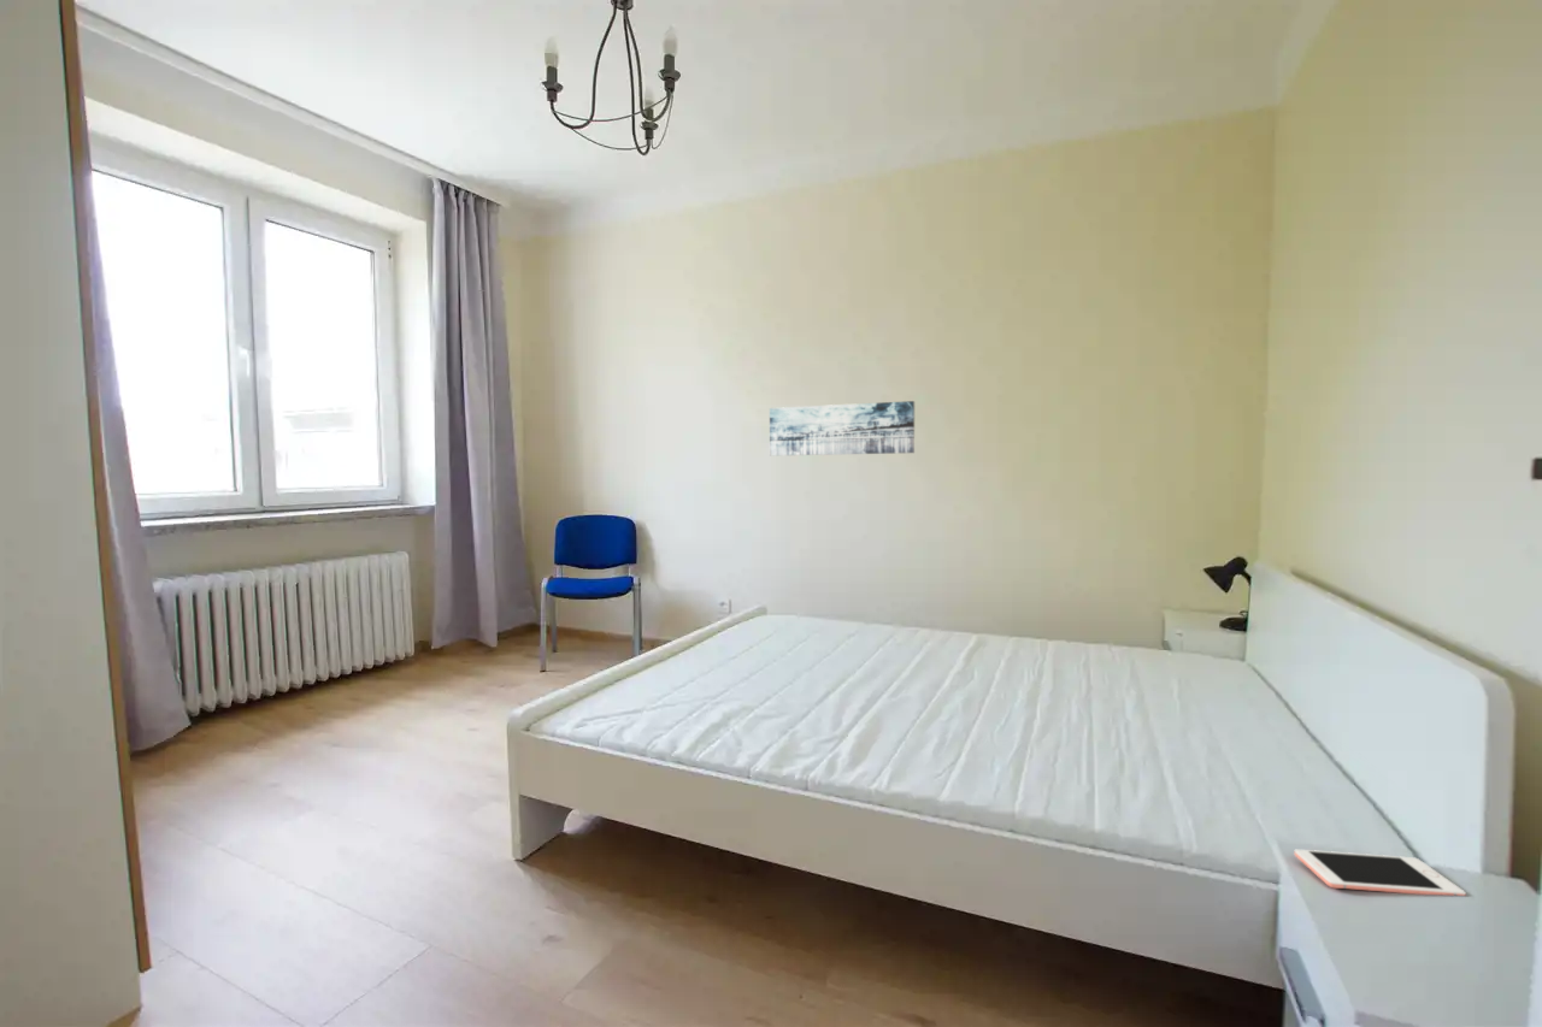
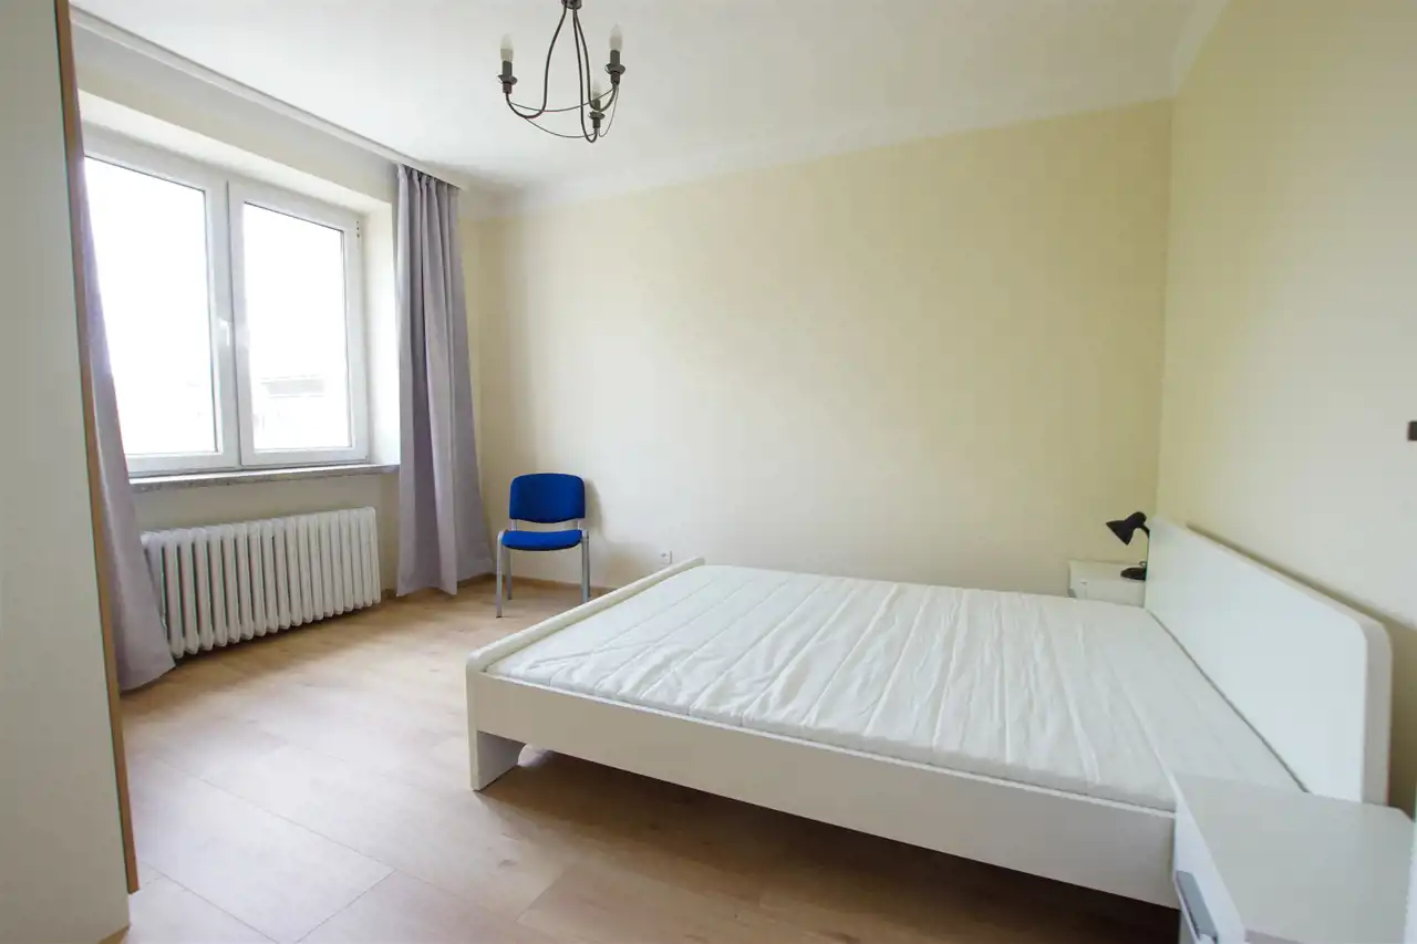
- cell phone (1375, 872)
- wall art (838, 430)
